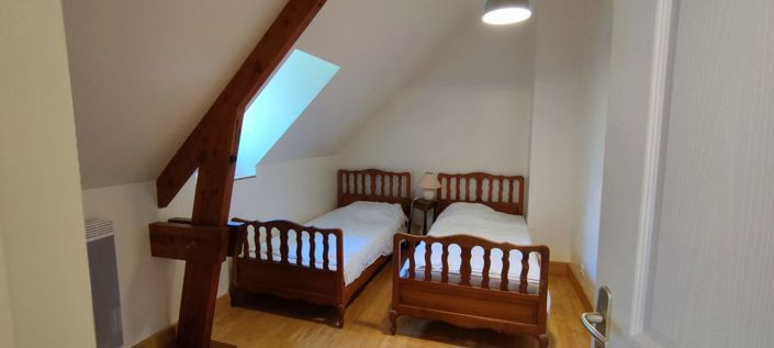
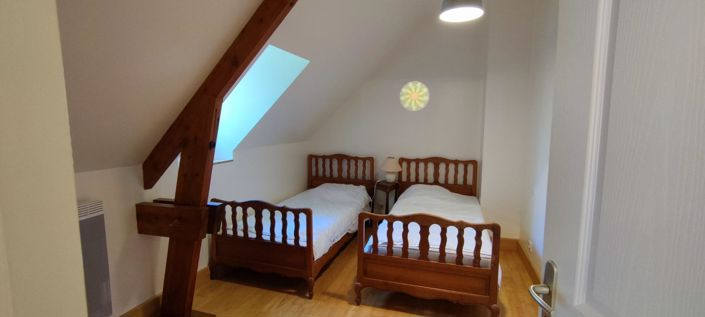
+ decorative plate (414, 96)
